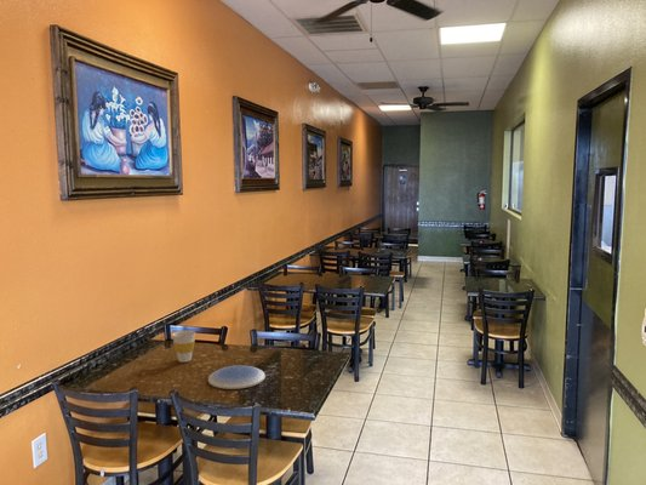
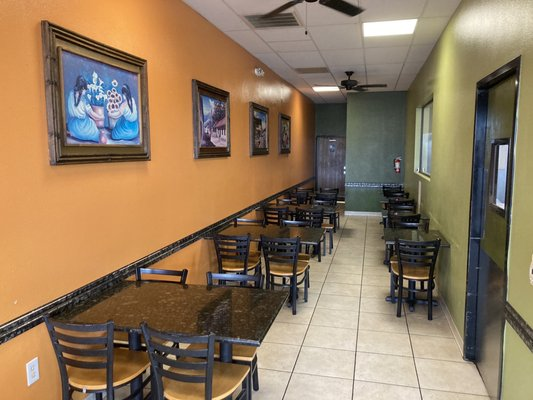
- cup (184, 347)
- plate (236, 373)
